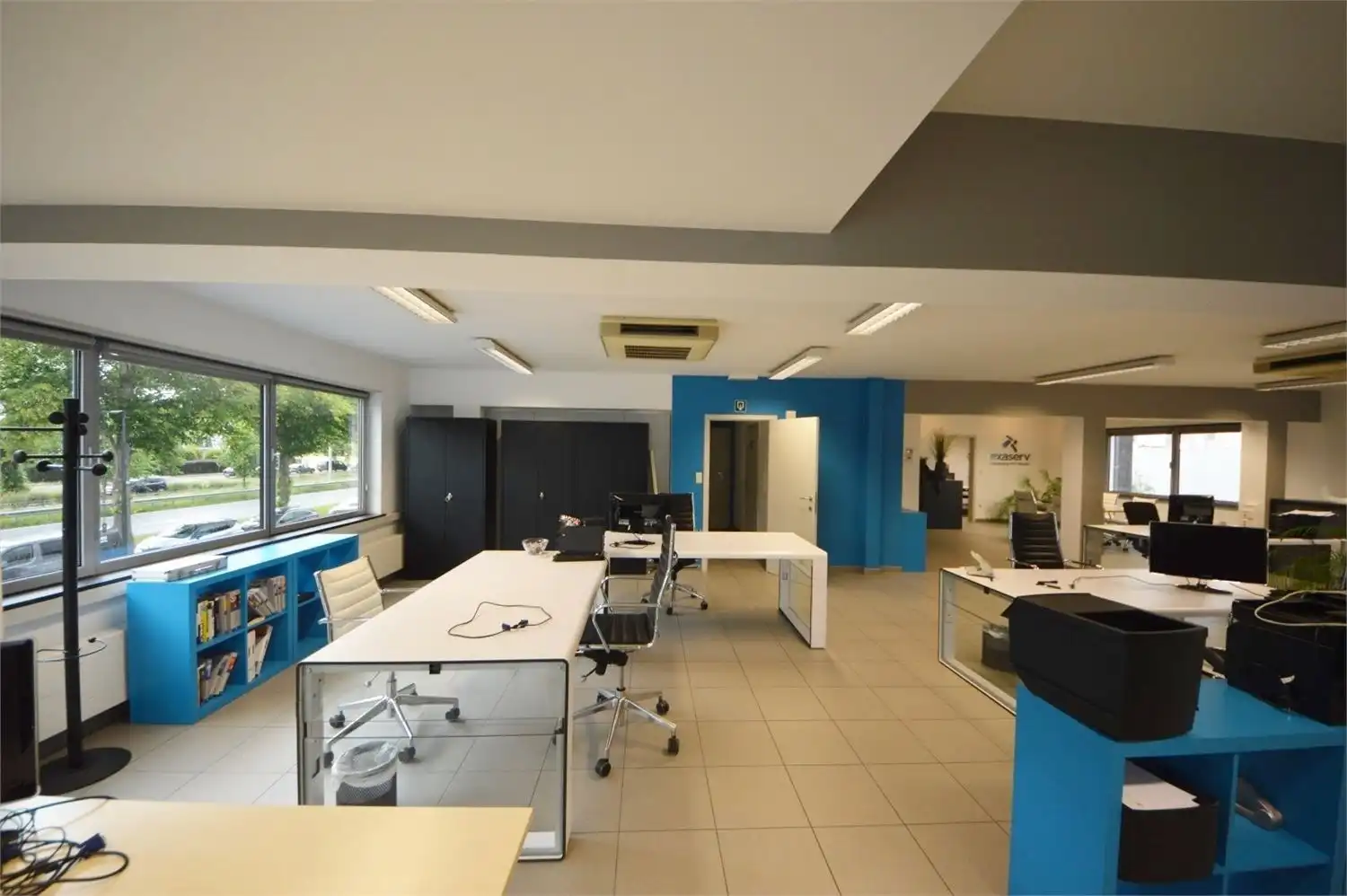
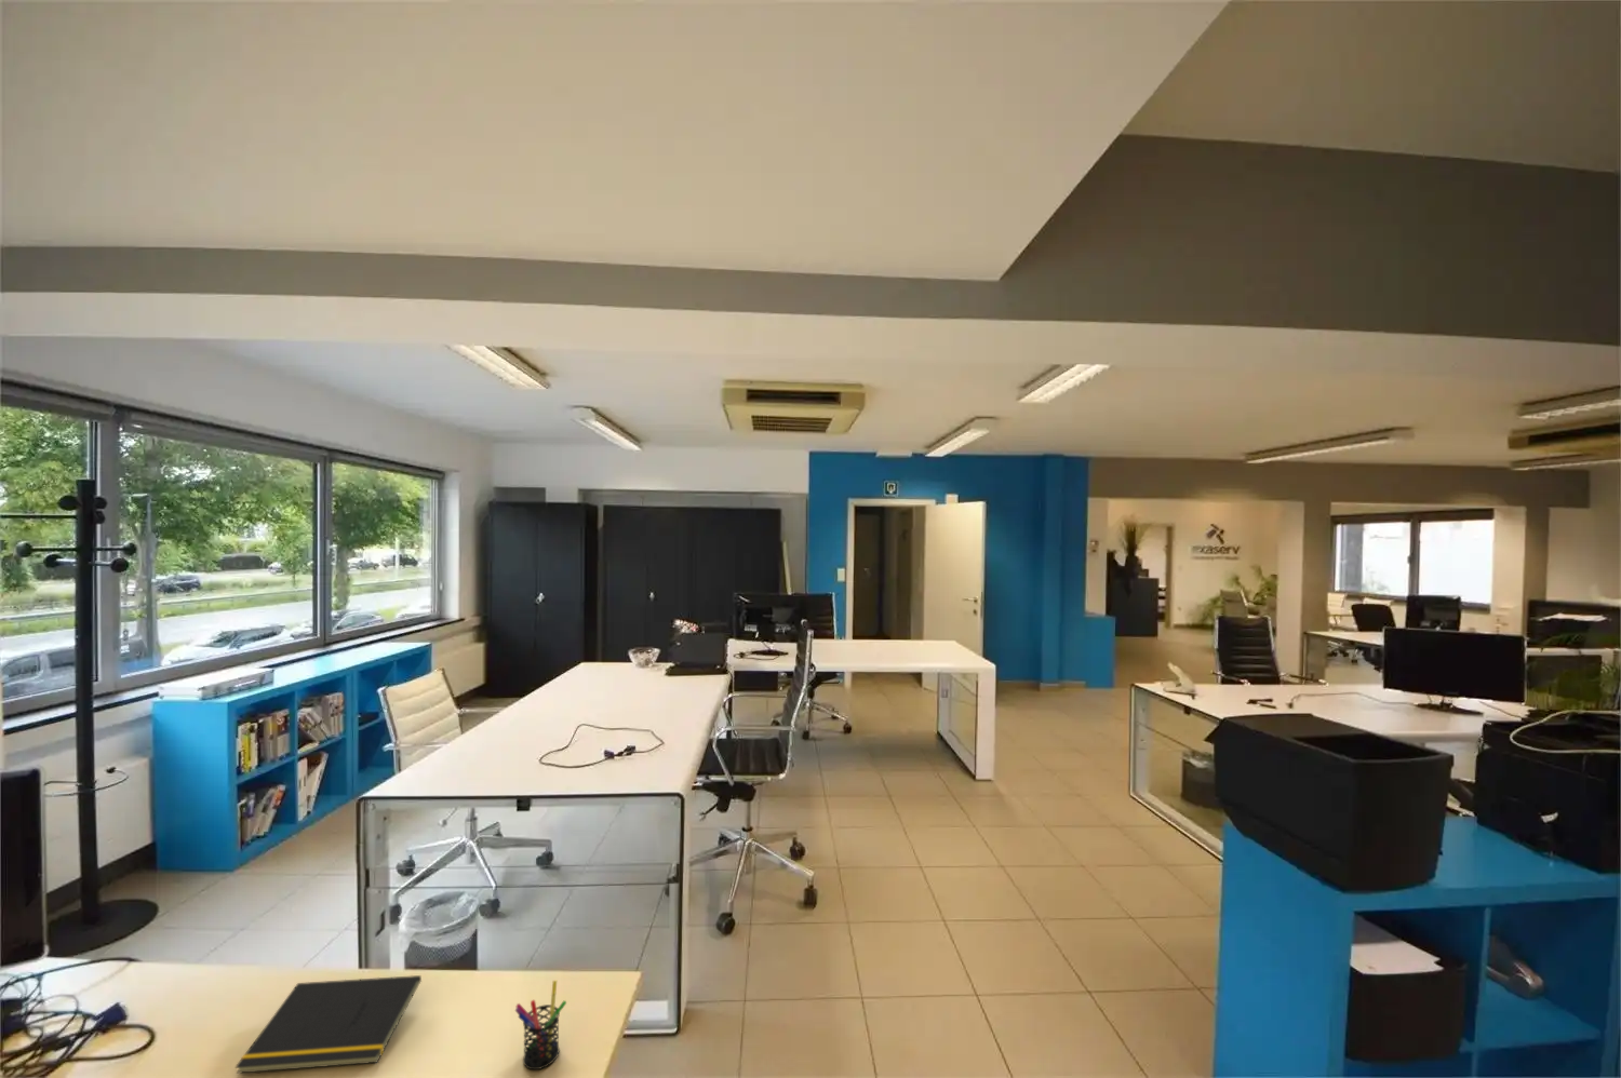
+ notepad (335, 1020)
+ pen holder (544, 1024)
